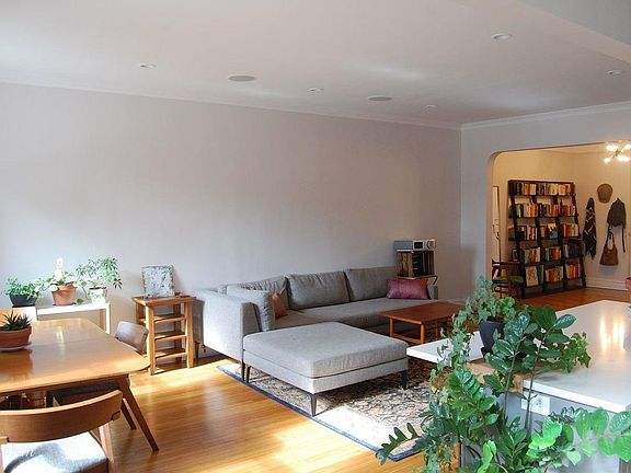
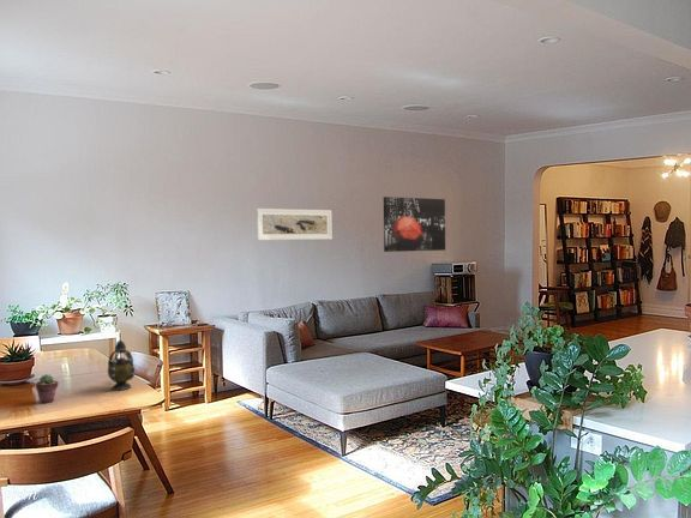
+ wall art (415, 224)
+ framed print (295, 224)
+ potted succulent (47, 387)
+ teapot (119, 362)
